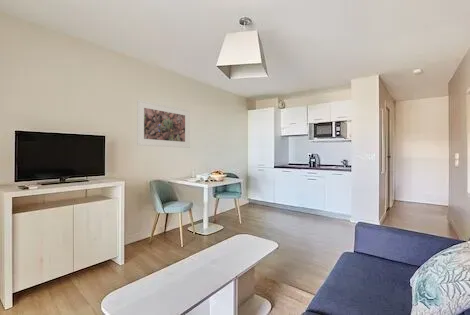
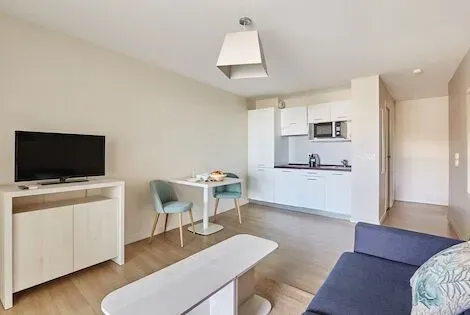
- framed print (165, 126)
